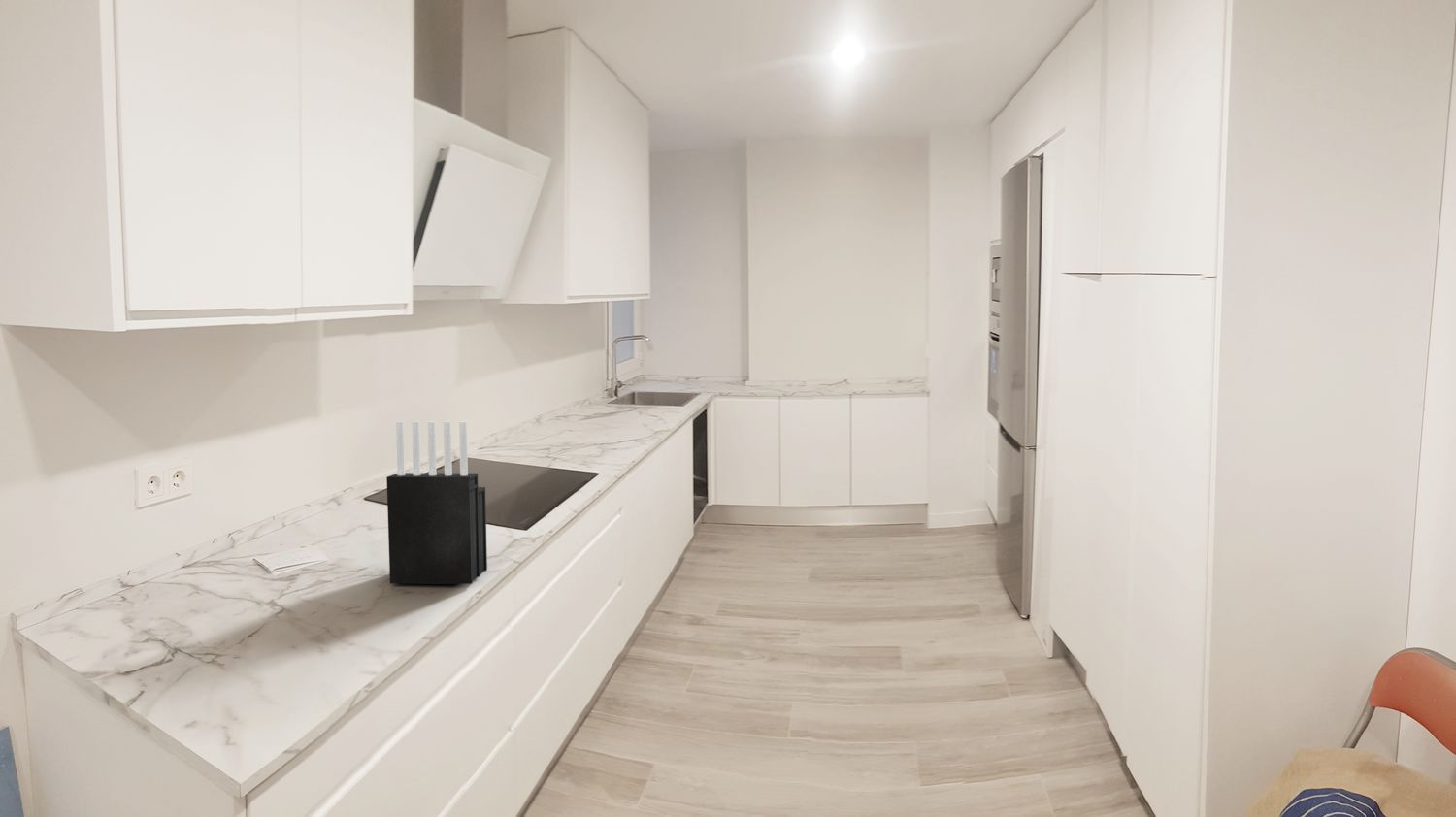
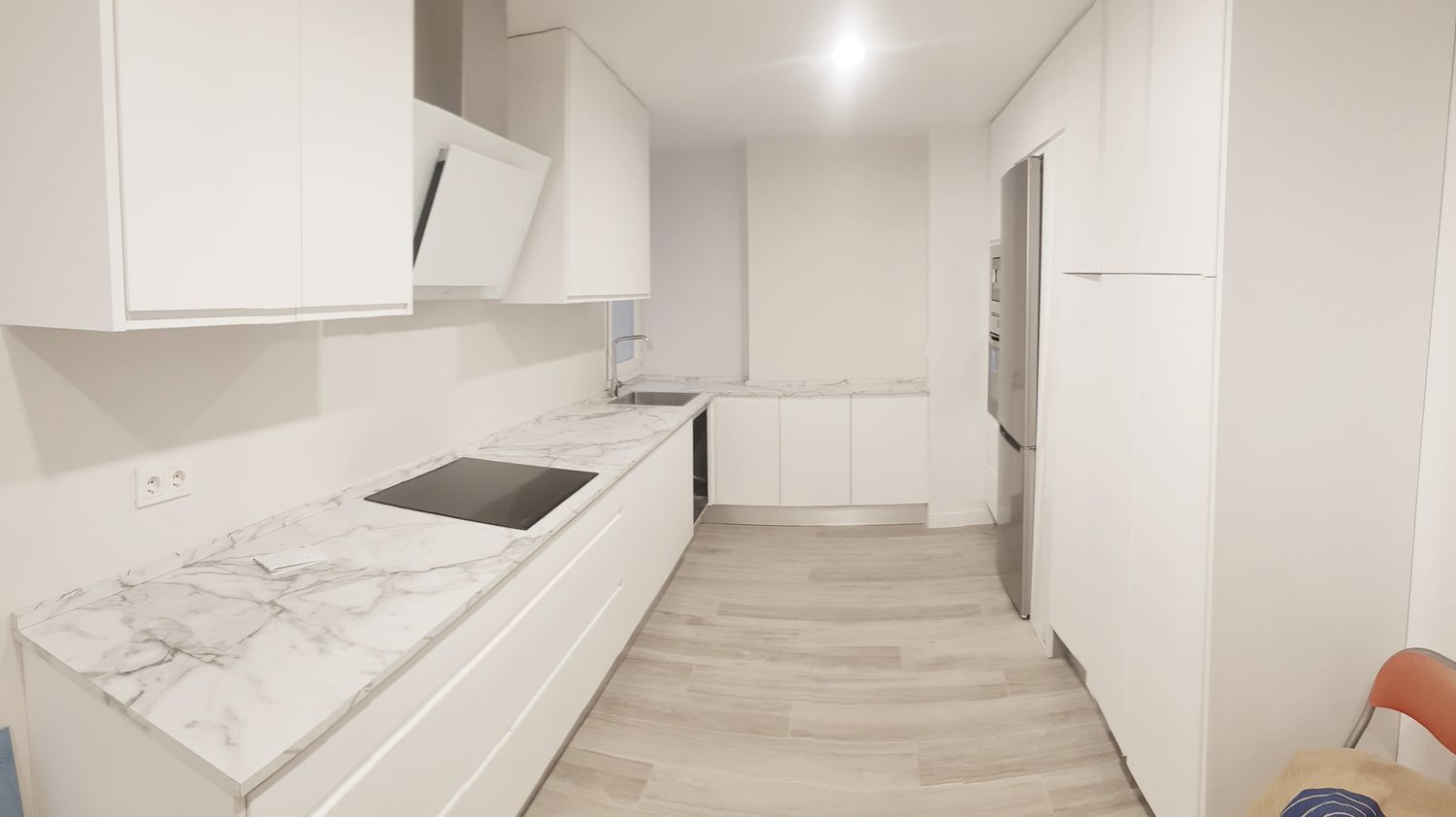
- knife block (440, 498)
